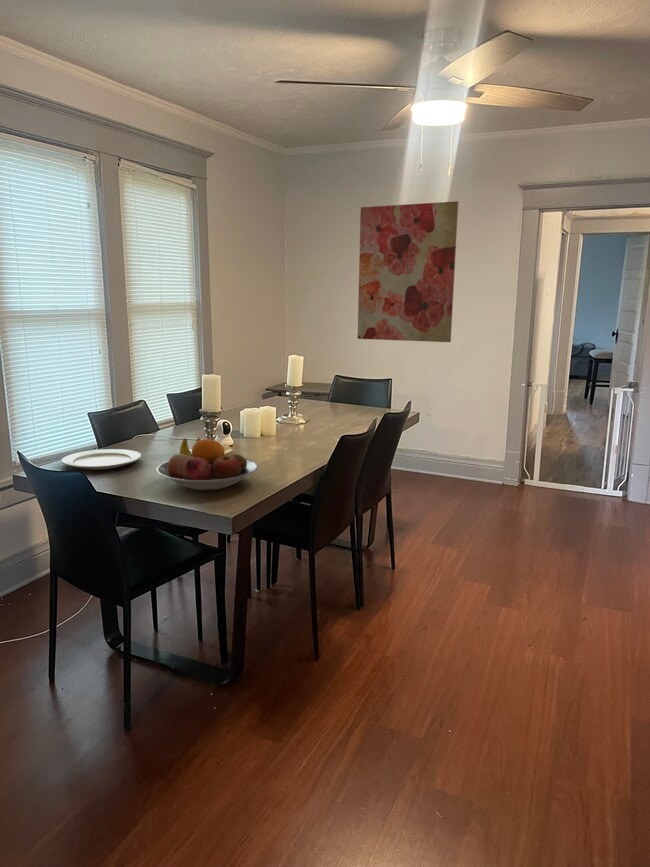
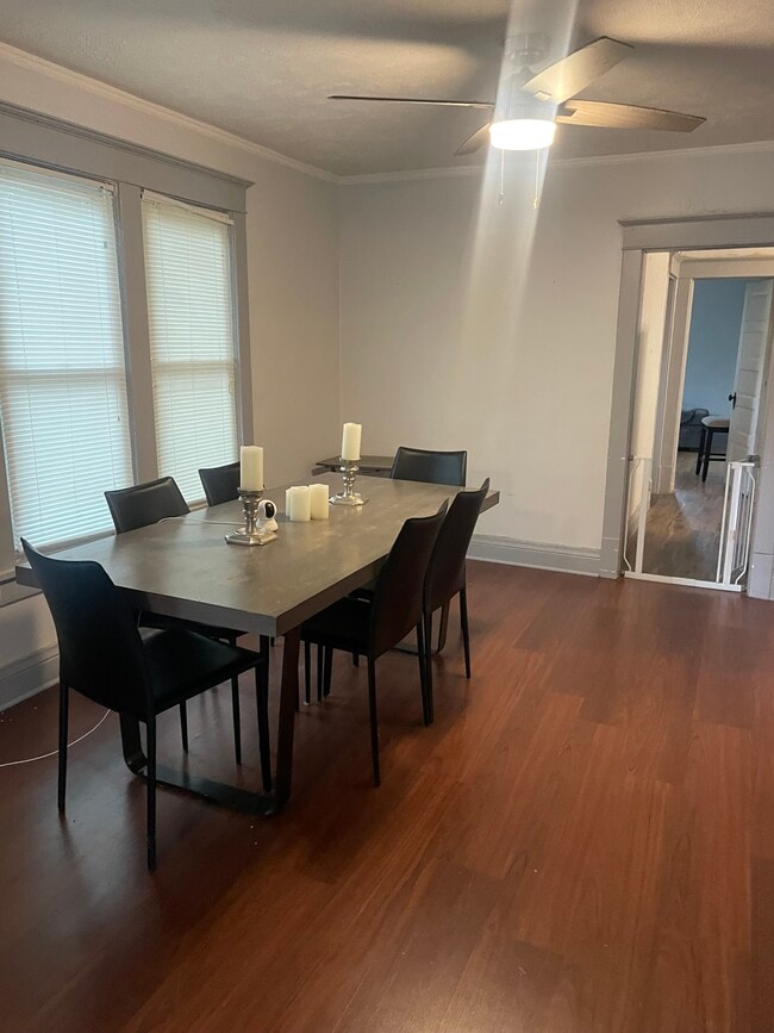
- chinaware (102, 460)
- wall art (405, 274)
- fruit bowl (207, 462)
